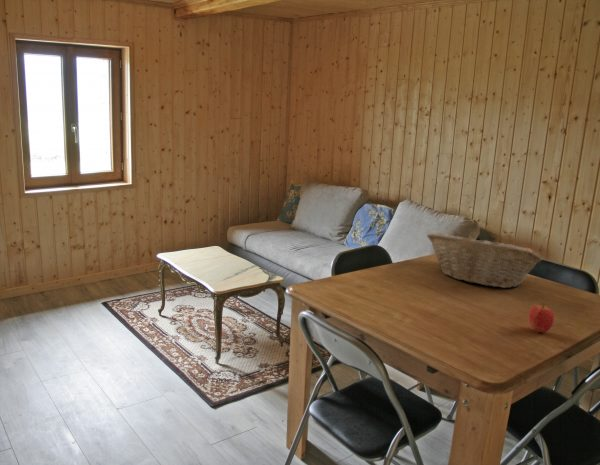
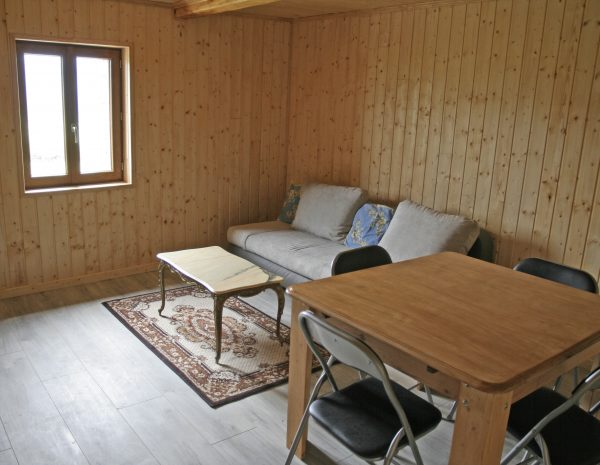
- apple (541, 317)
- fruit basket (481, 255)
